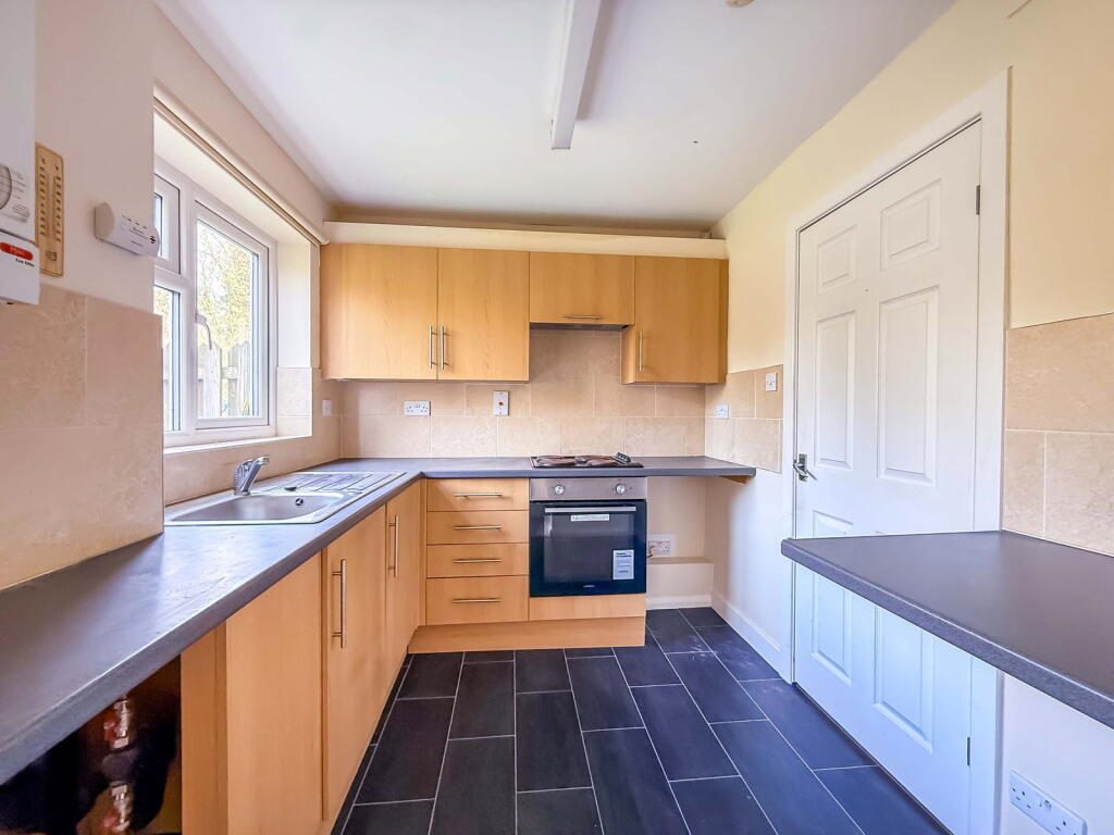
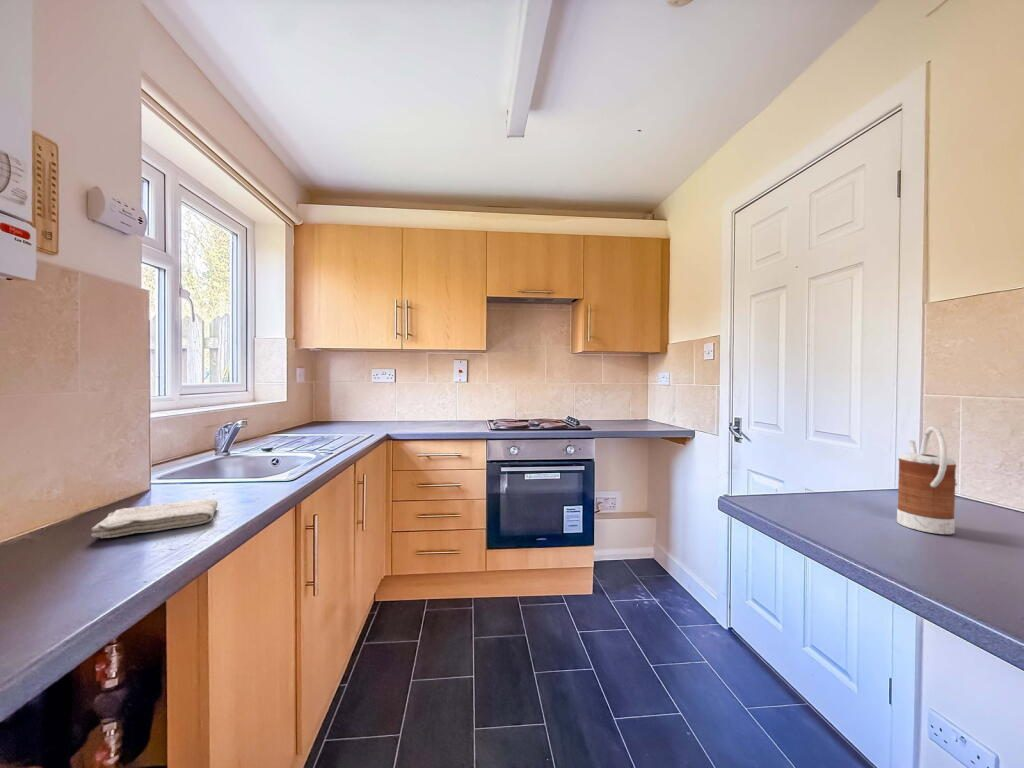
+ kettle (925, 475)
+ washcloth (161, 515)
